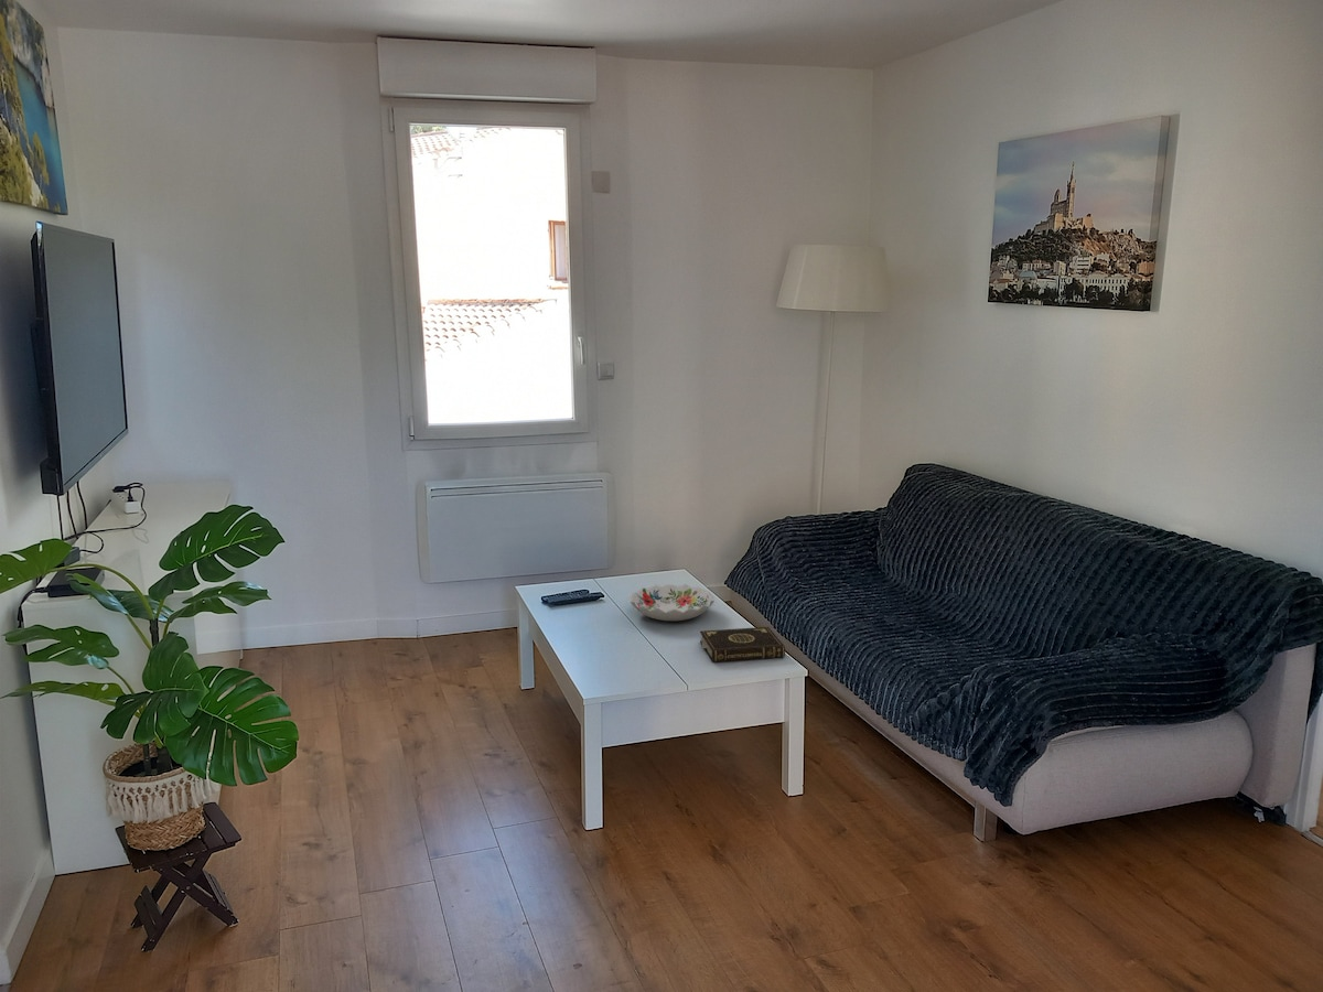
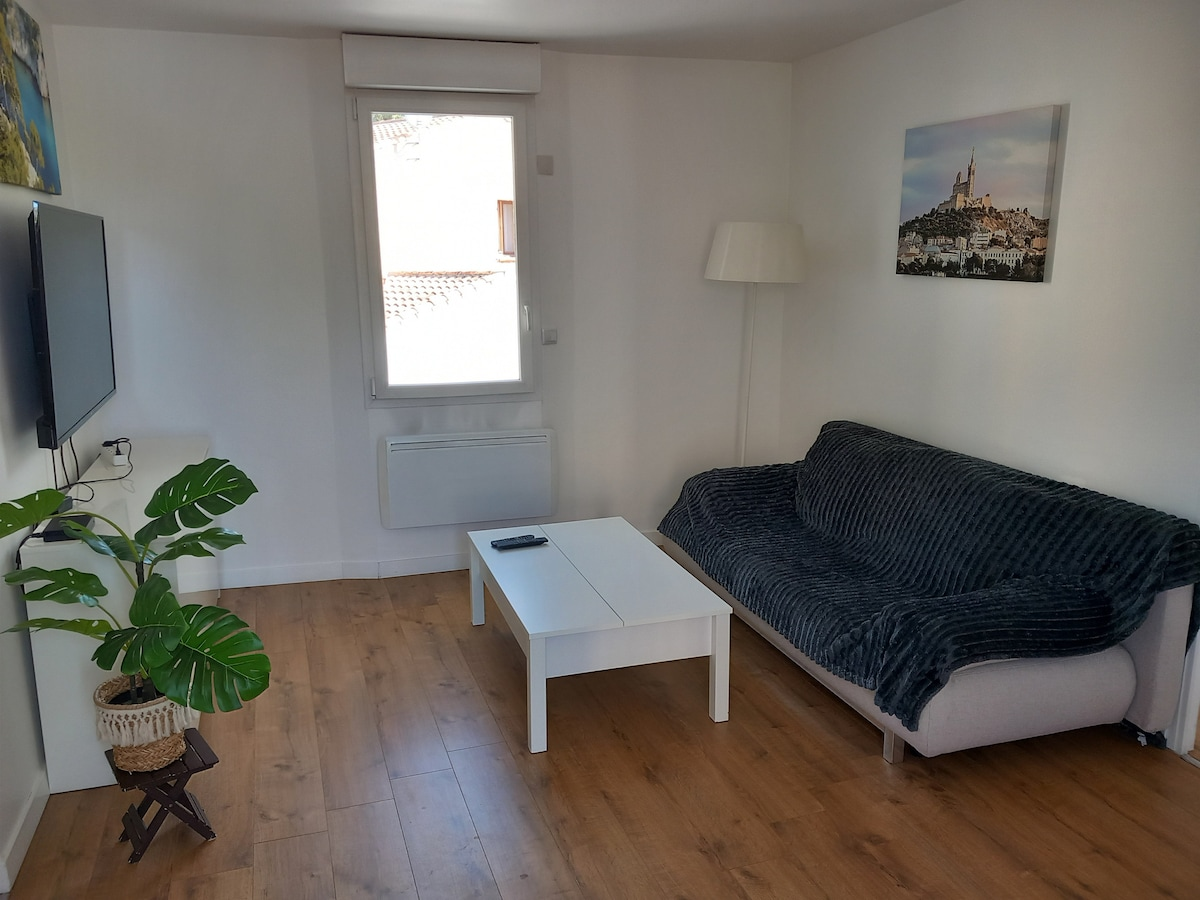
- decorative bowl (671, 605)
- book (741, 644)
